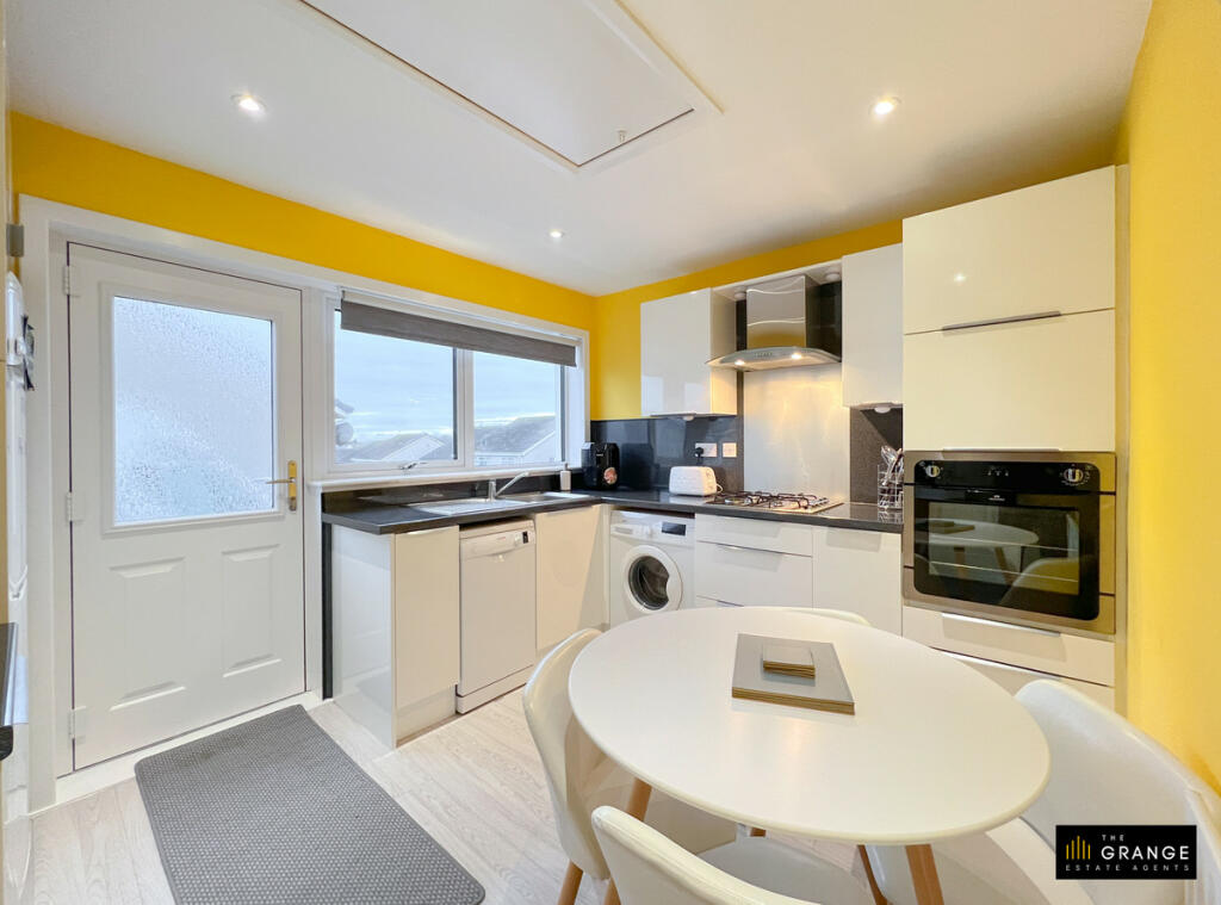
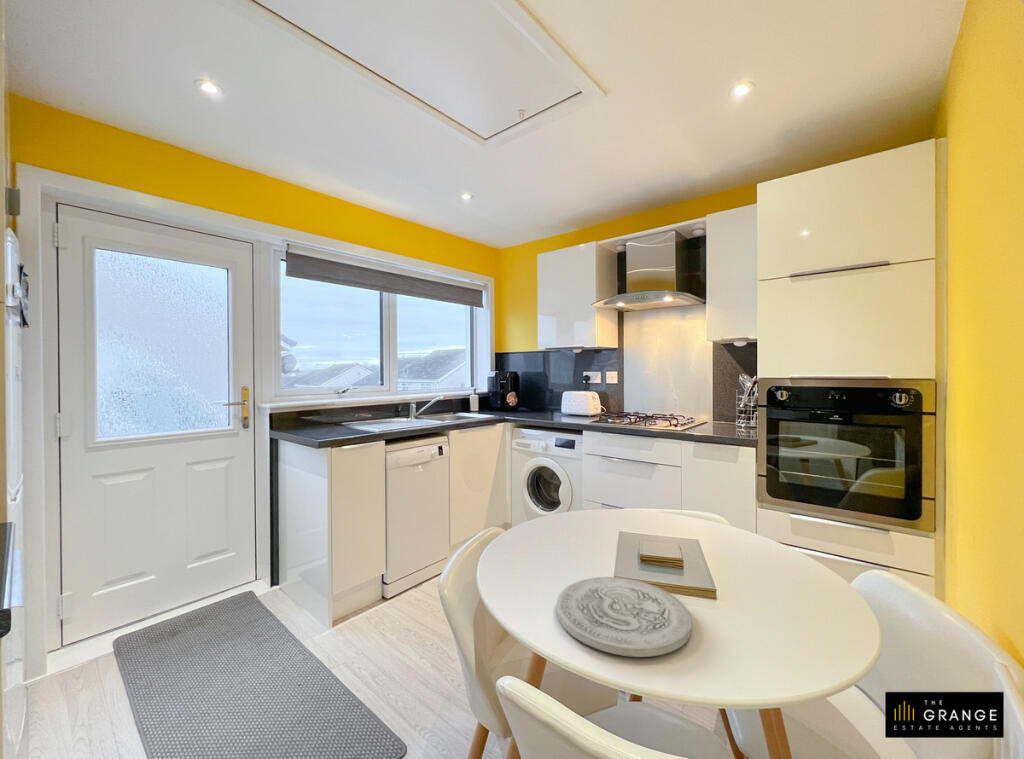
+ plate (621, 610)
